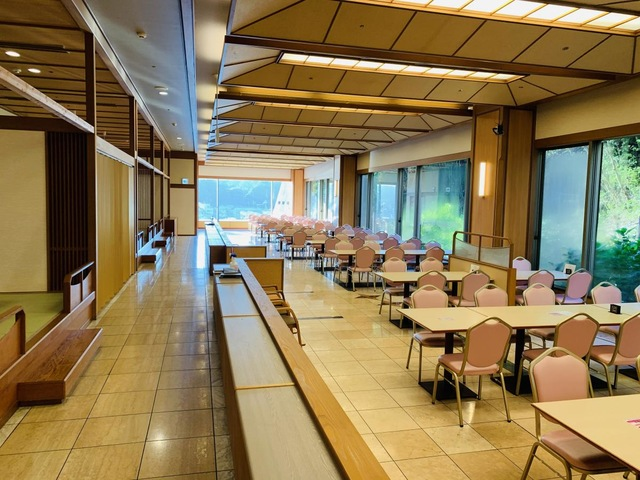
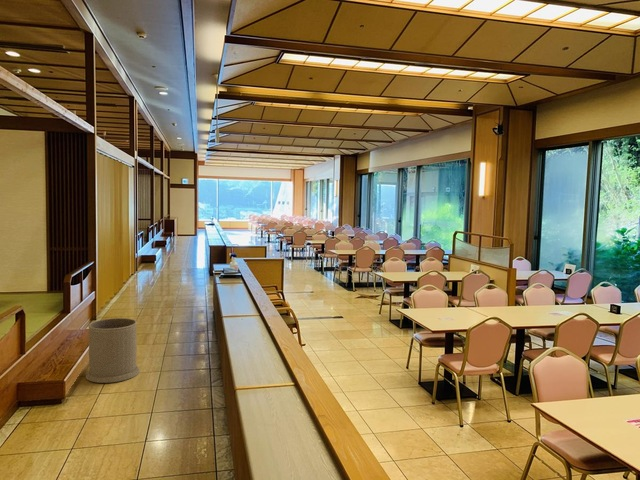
+ trash can (113, 348)
